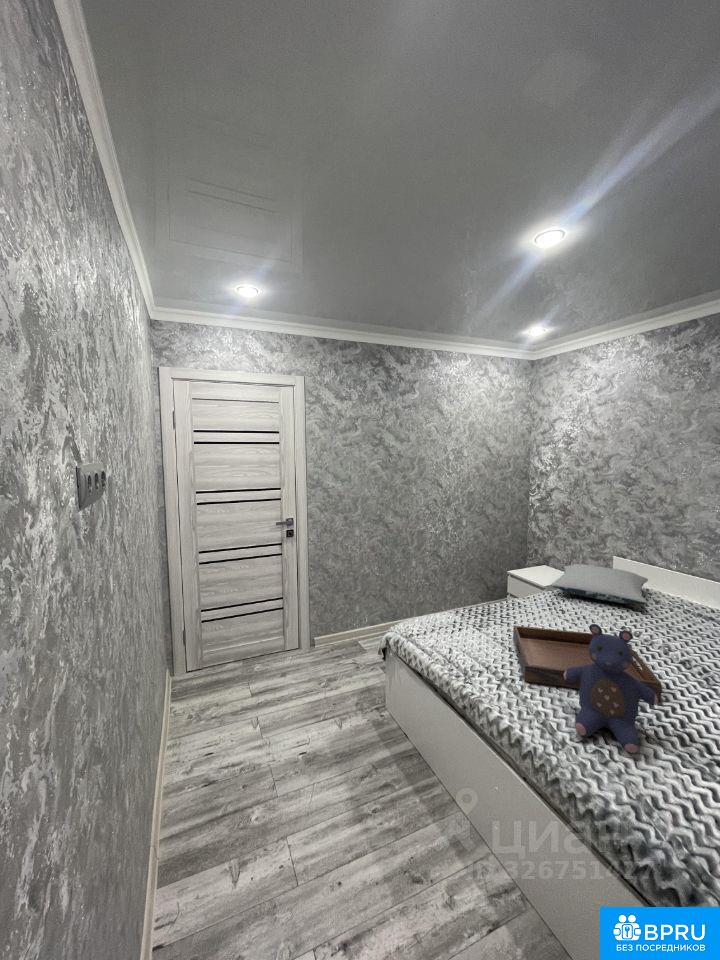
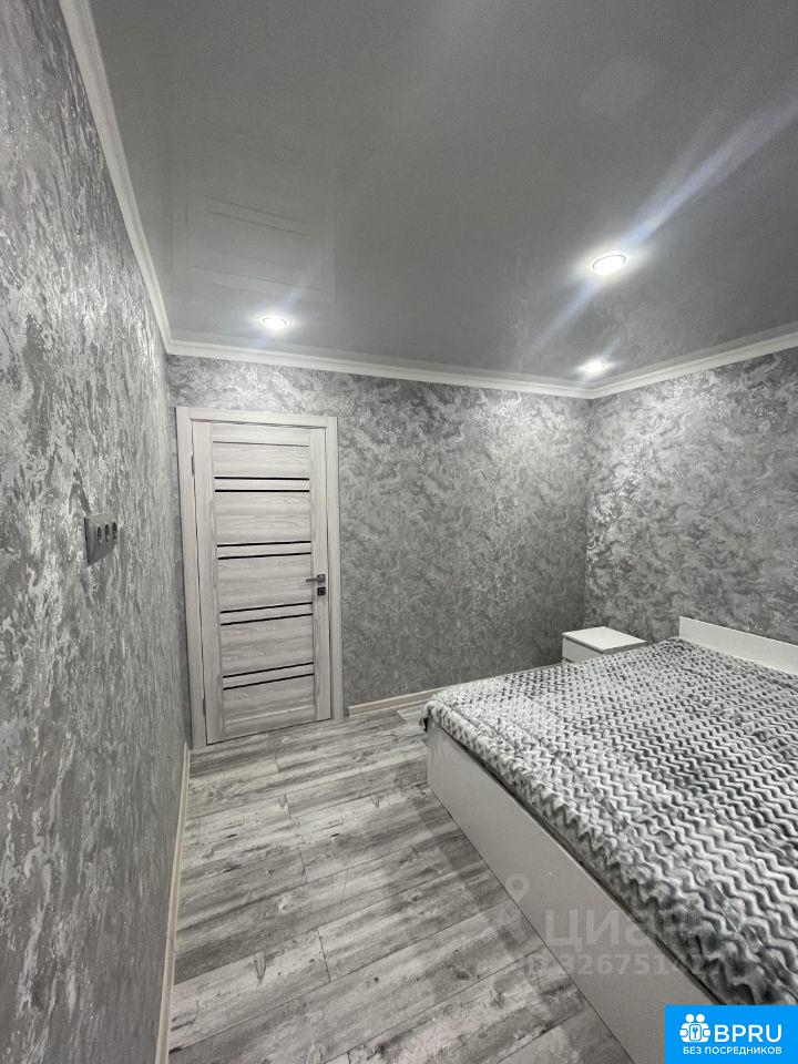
- pillow (599, 582)
- teddy bear (608, 681)
- serving tray (576, 657)
